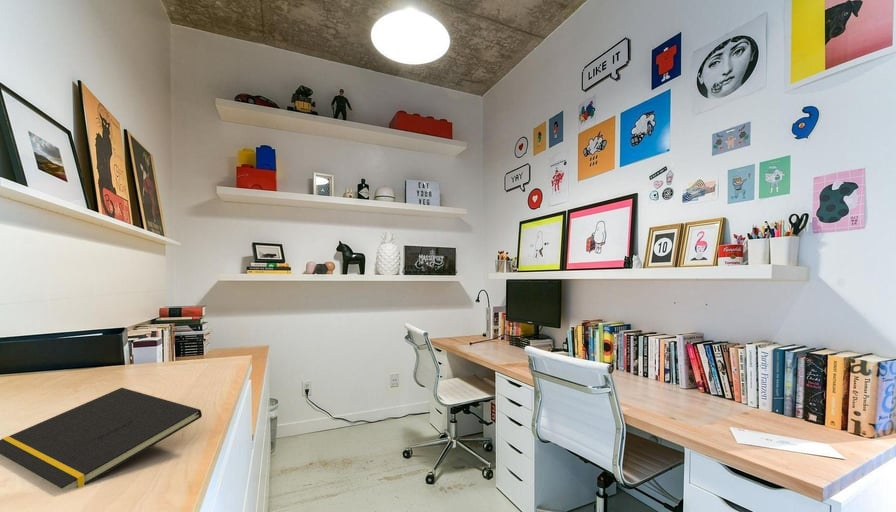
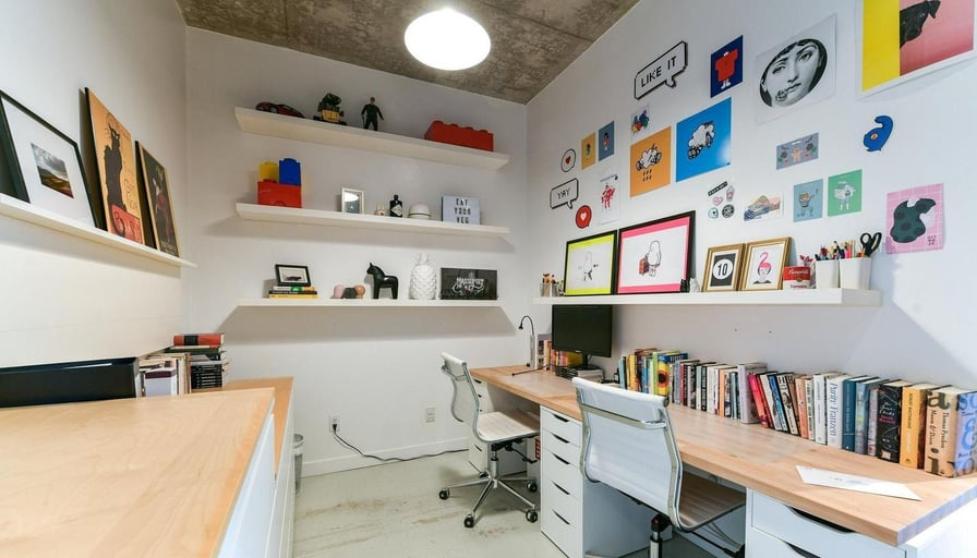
- notepad (99, 430)
